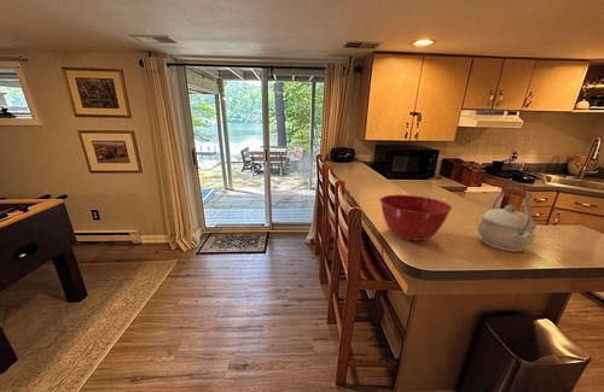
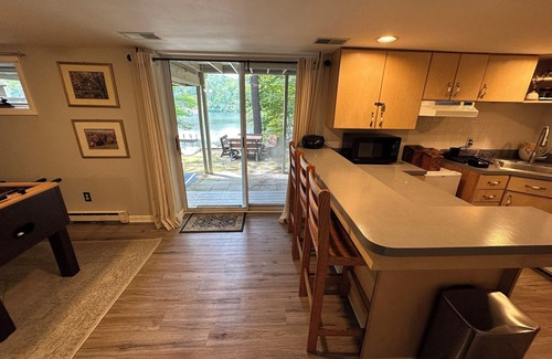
- mixing bowl (411, 218)
- kettle (510, 218)
